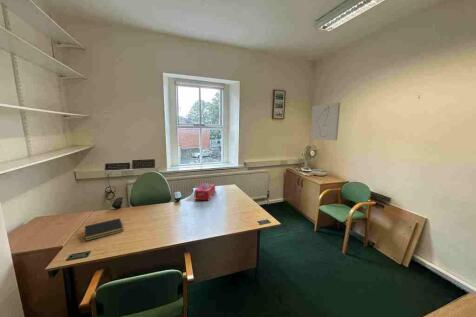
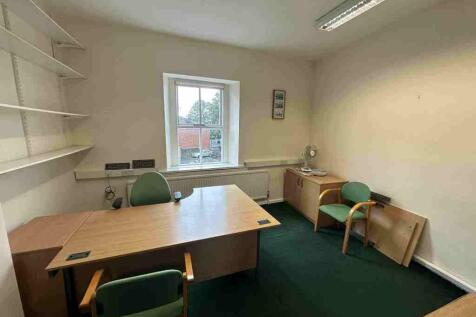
- wall art (324, 122)
- tissue box (205, 191)
- notepad (104, 228)
